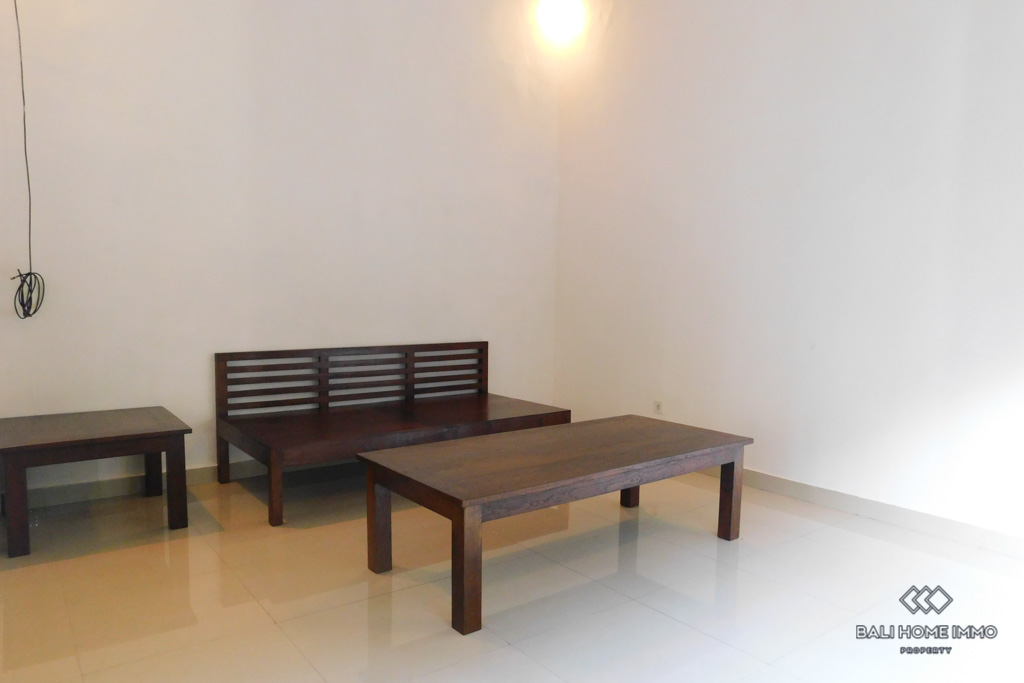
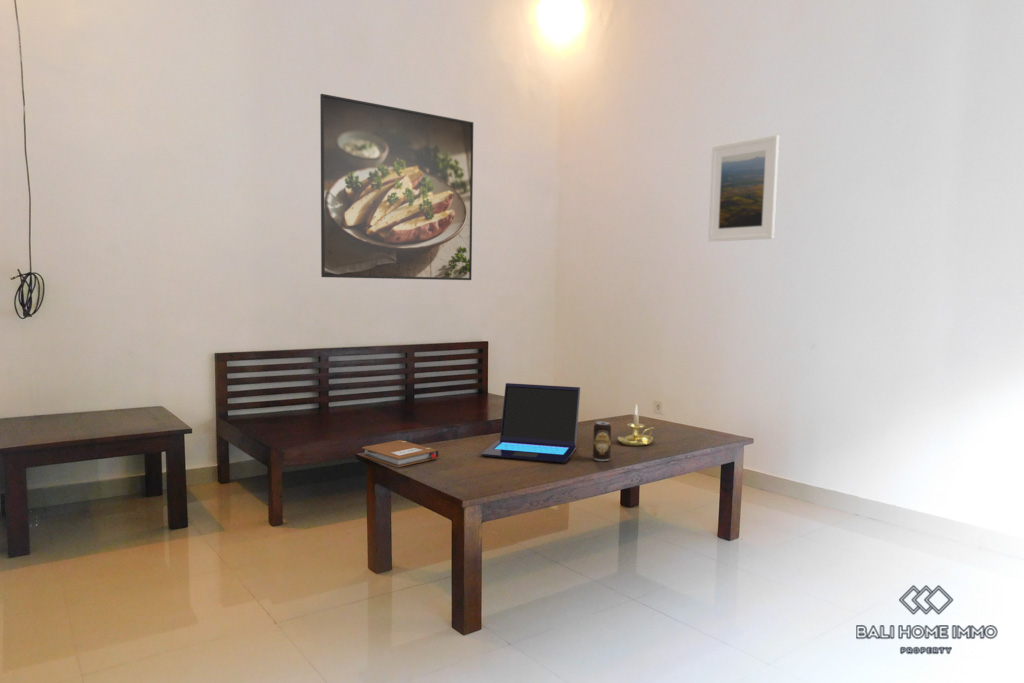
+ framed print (741, 190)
+ beverage can (602, 441)
+ laptop (533, 420)
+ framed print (402, 194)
+ notebook (401, 452)
+ candle holder (638, 423)
